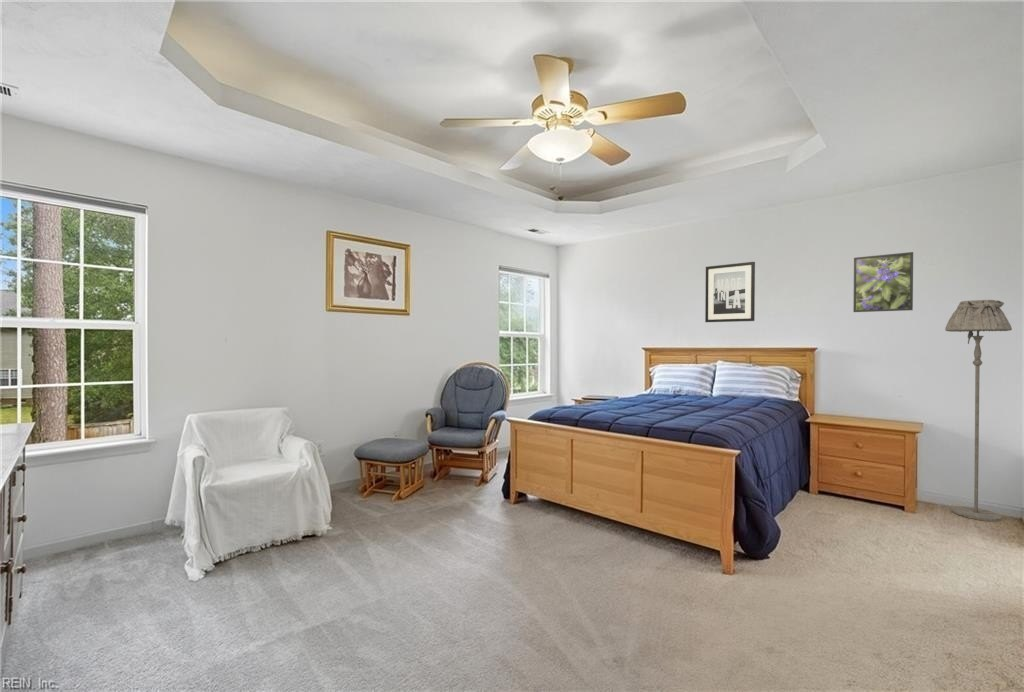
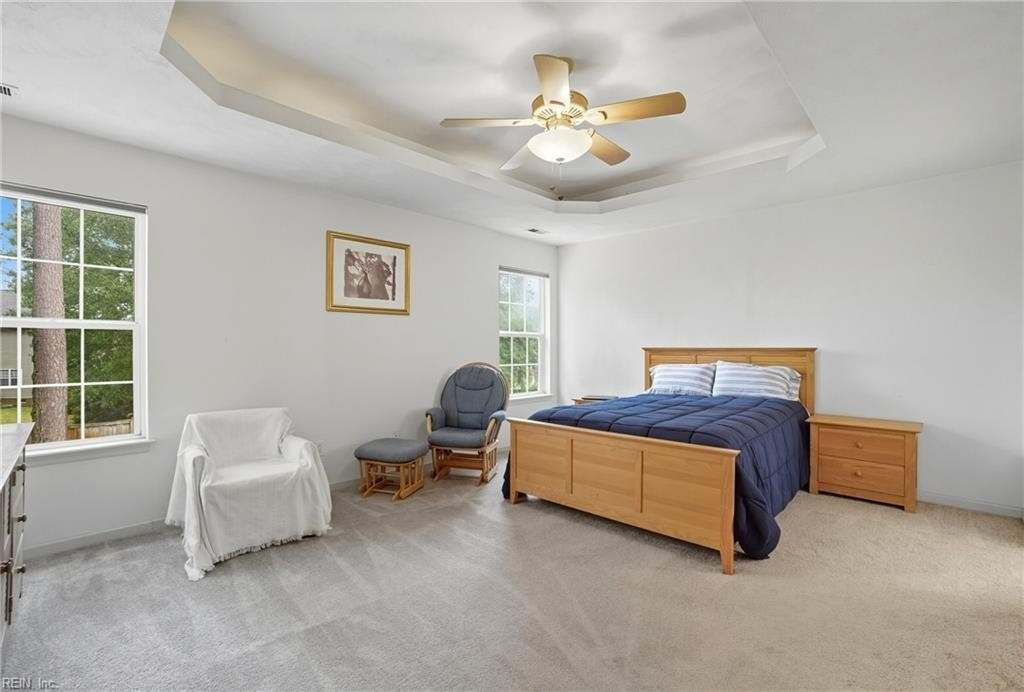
- wall art (729, 293)
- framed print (882, 283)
- floor lamp (976, 407)
